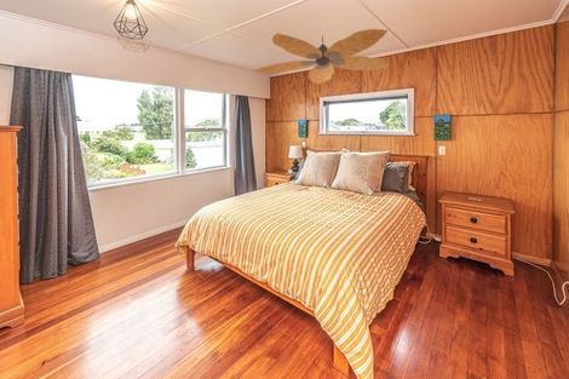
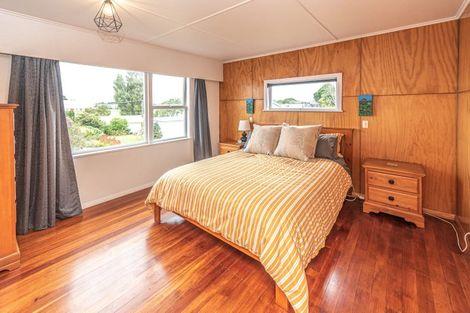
- ceiling fan (320, 52)
